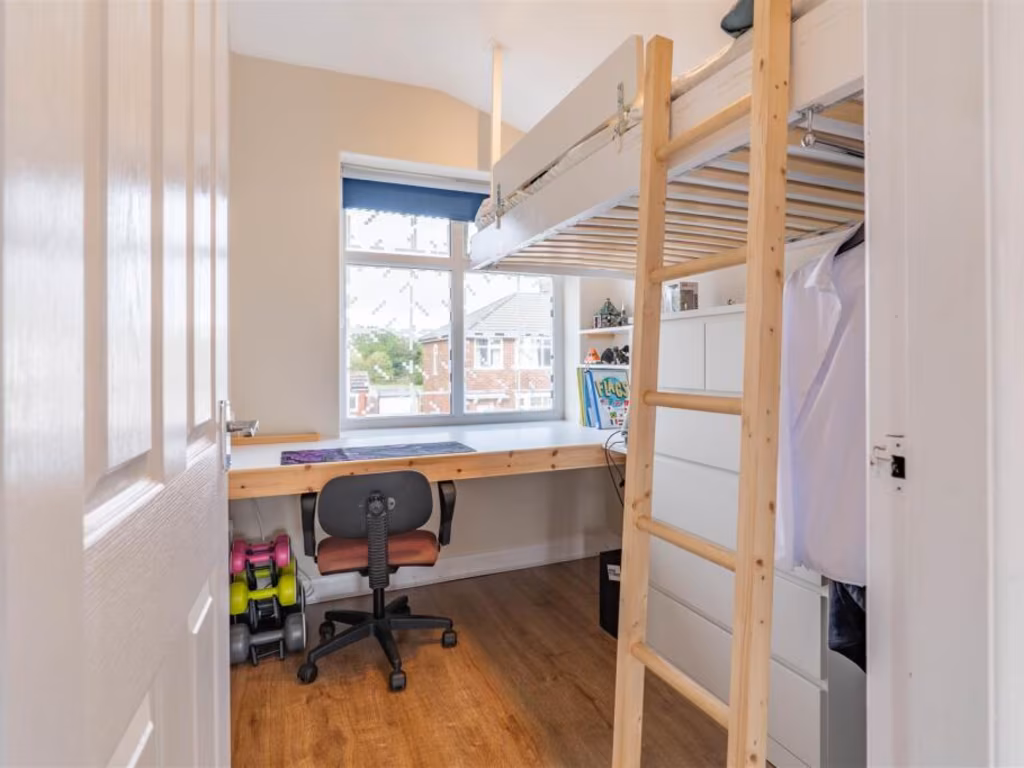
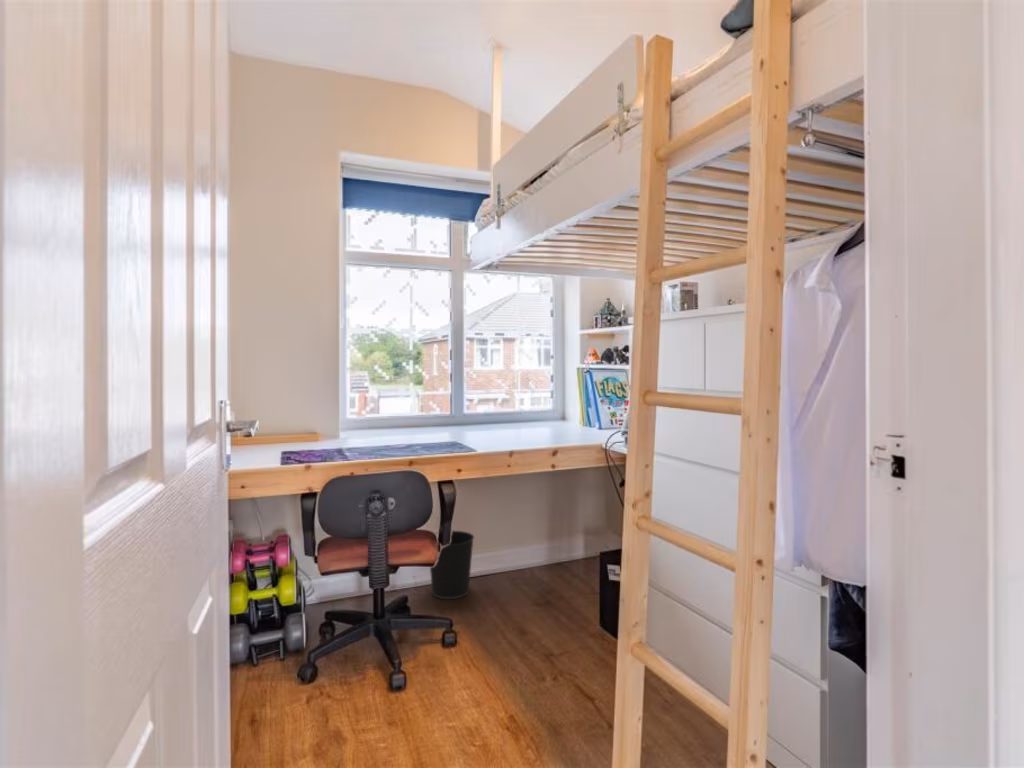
+ wastebasket (450, 564)
